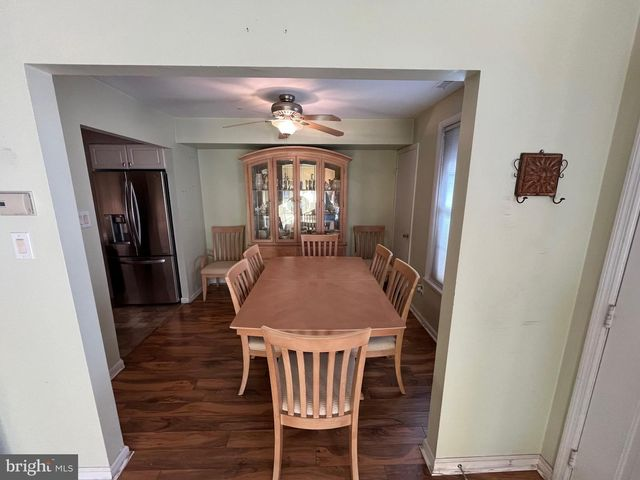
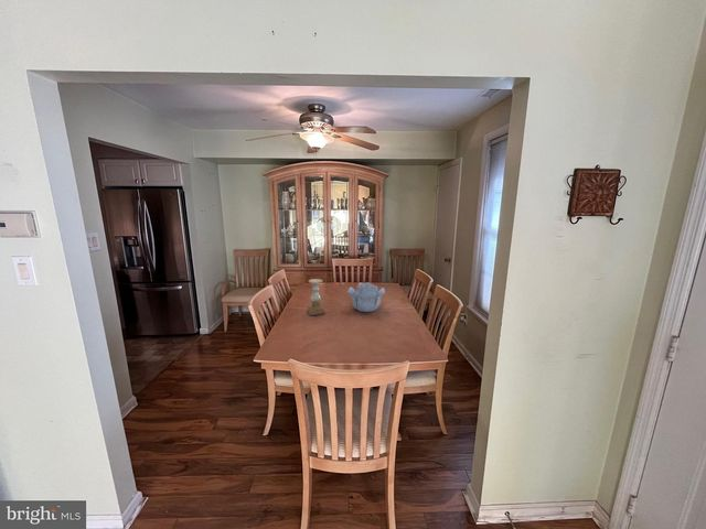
+ decorative bowl (365, 296)
+ candle holder (315, 295)
